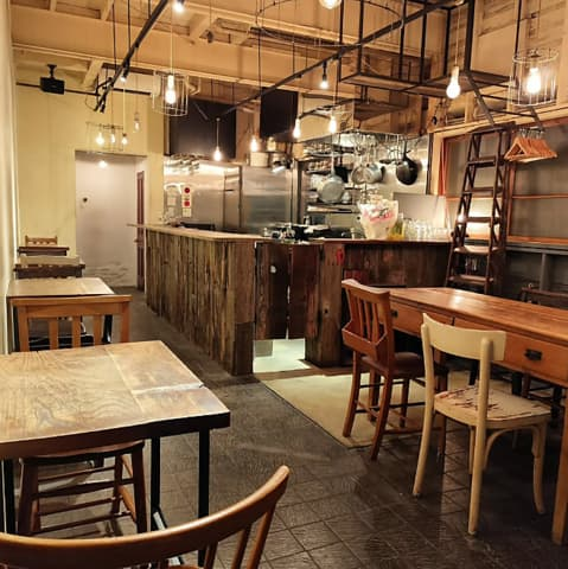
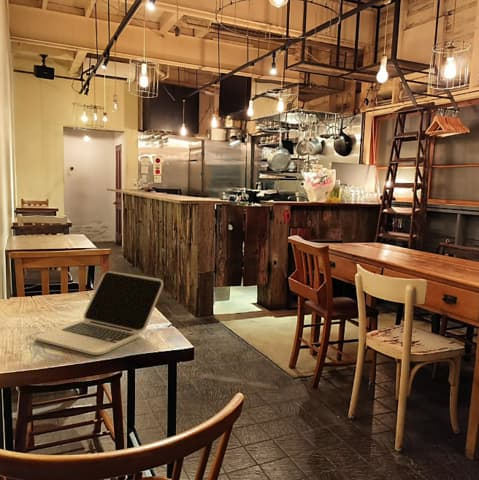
+ laptop (102, 307)
